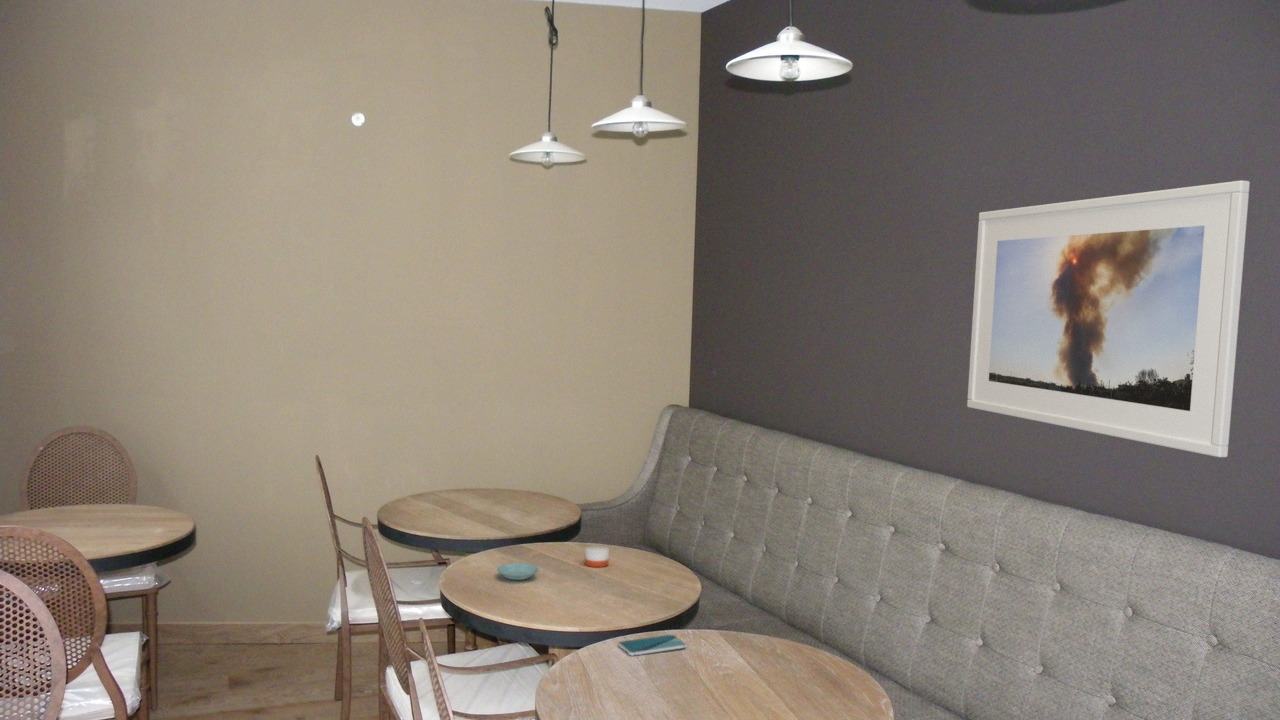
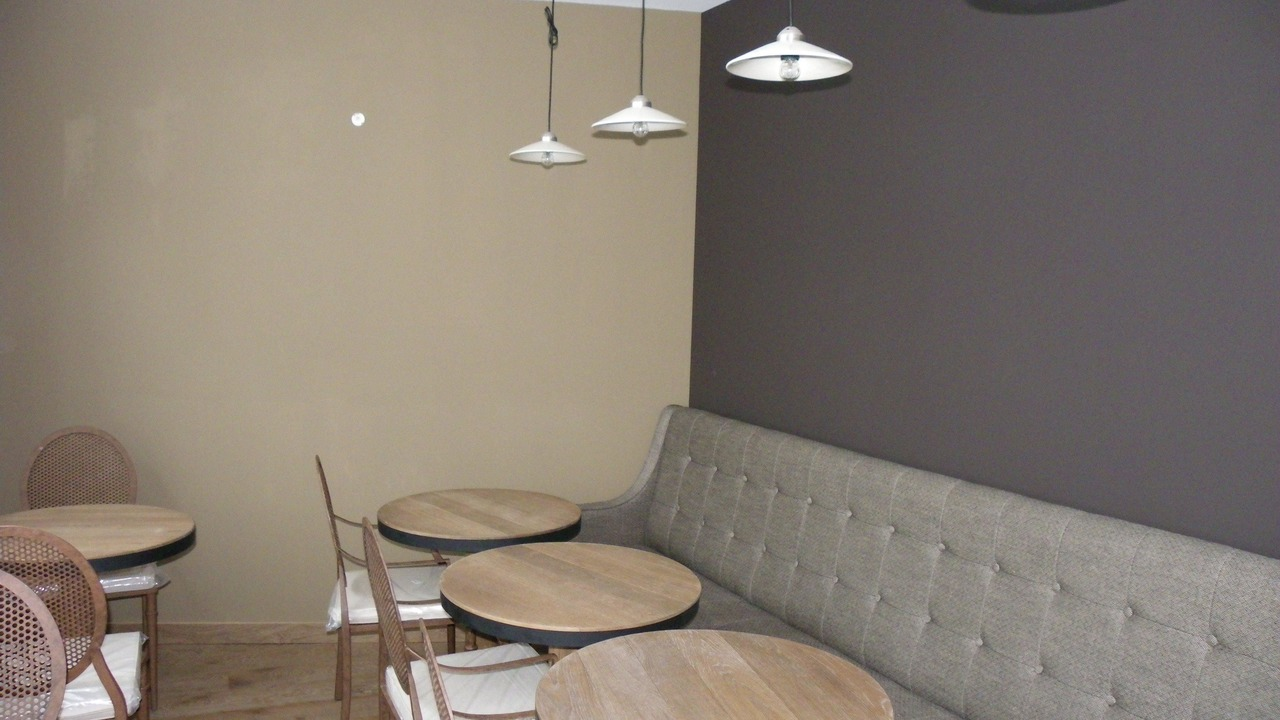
- saucer (517, 572)
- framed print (1082, 314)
- smartphone (652, 644)
- candle (597, 547)
